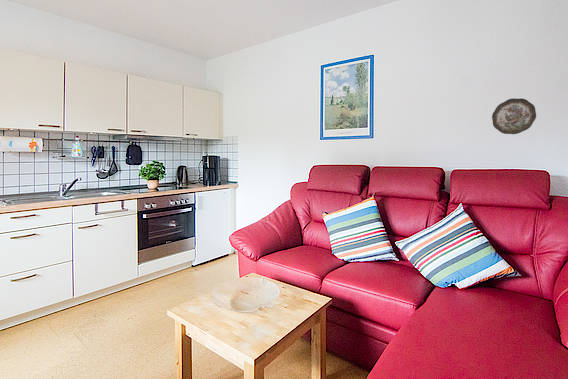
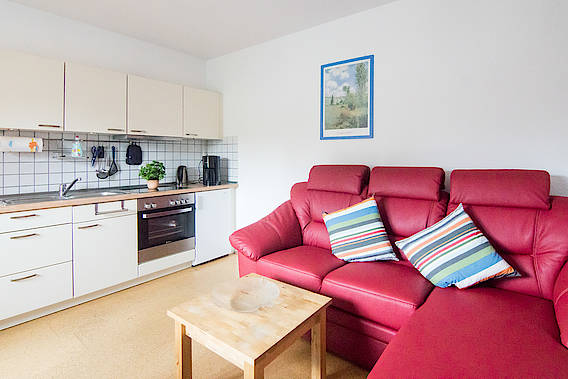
- decorative plate (513, 116)
